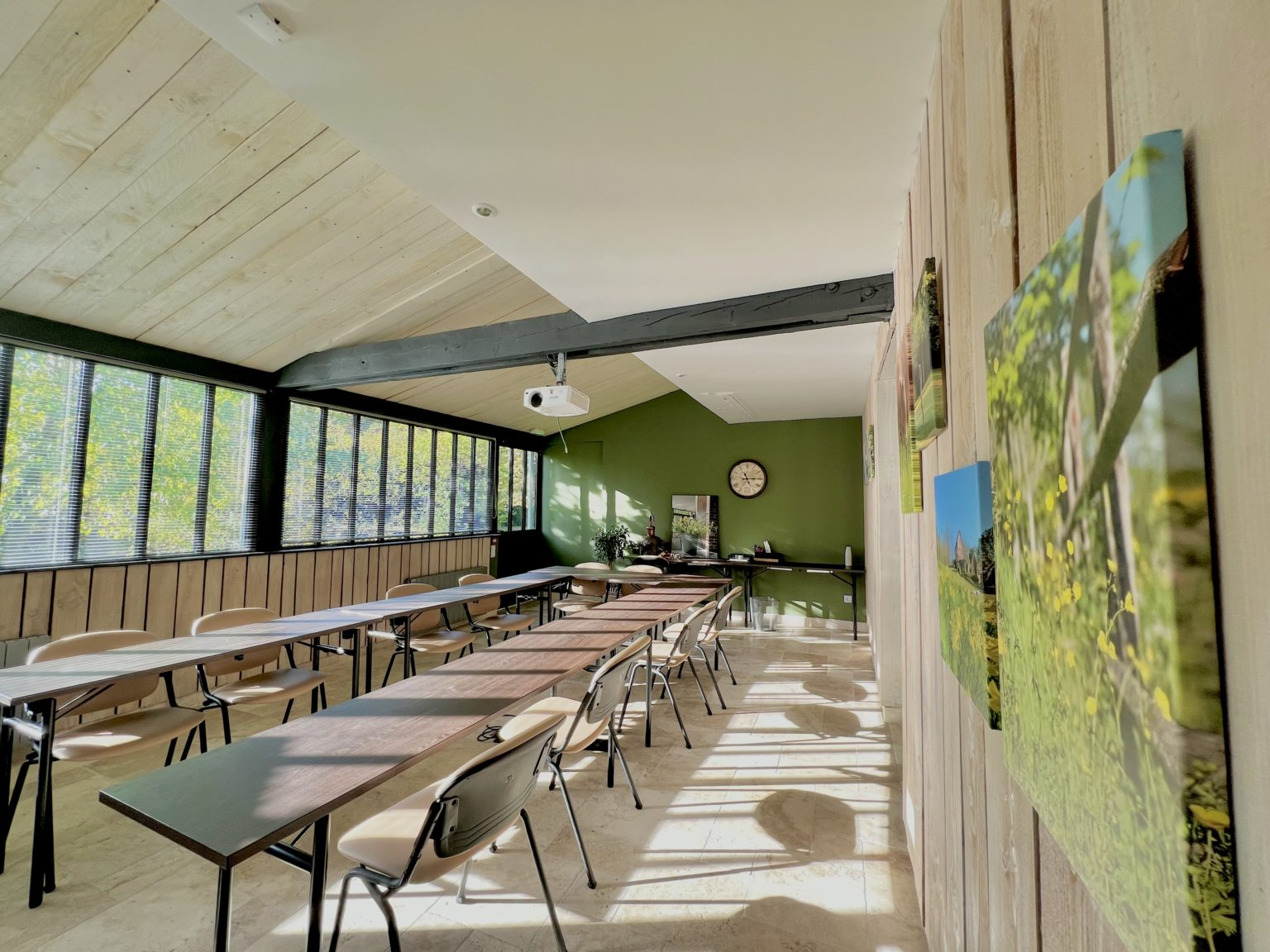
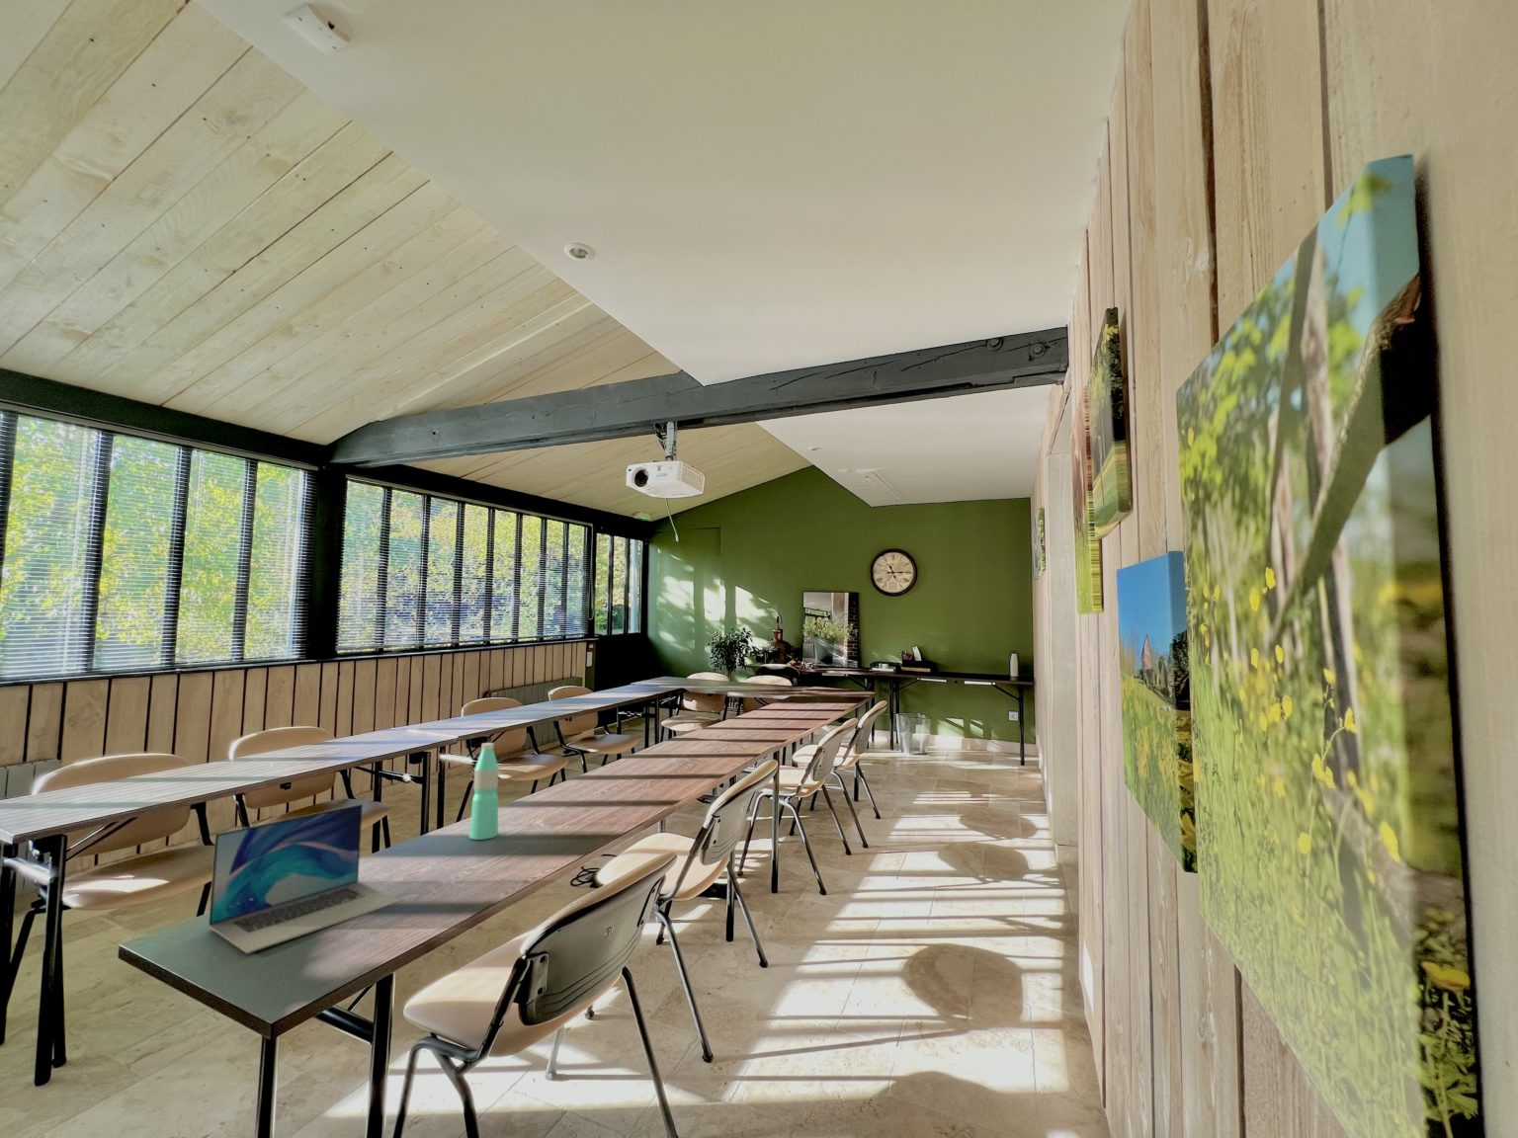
+ water bottle (485, 788)
+ laptop (311, 869)
